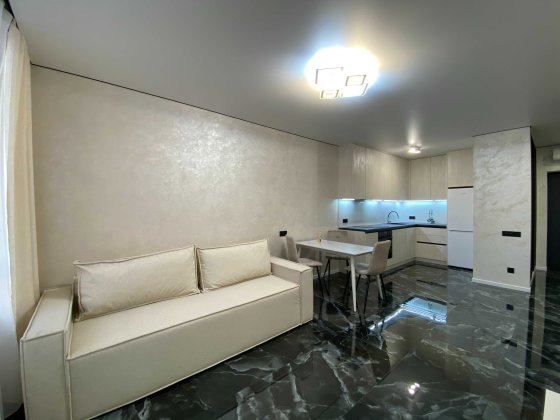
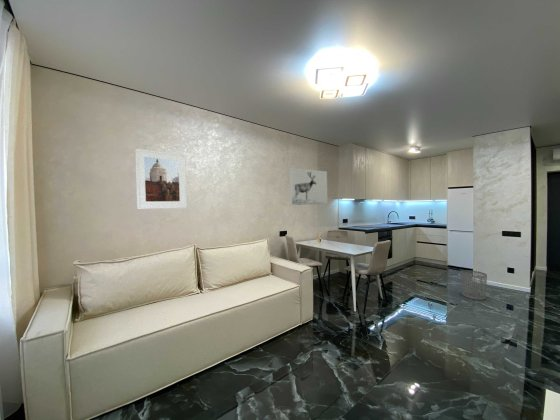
+ wall art (309, 187)
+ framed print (162, 180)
+ waste bin (473, 284)
